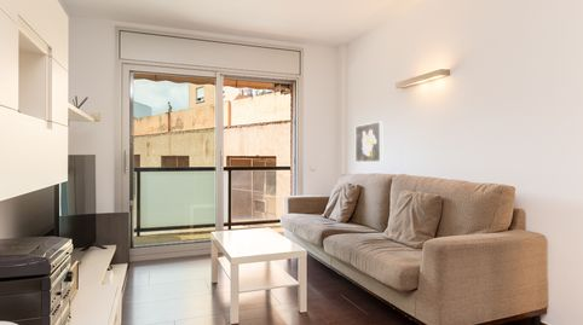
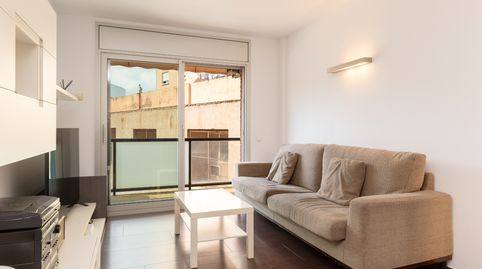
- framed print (368, 143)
